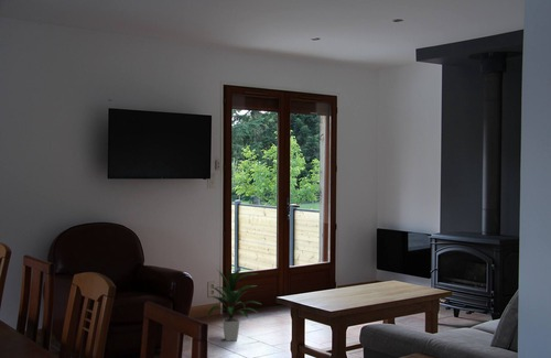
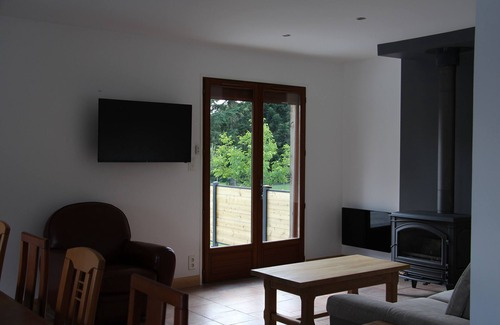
- indoor plant (233, 302)
